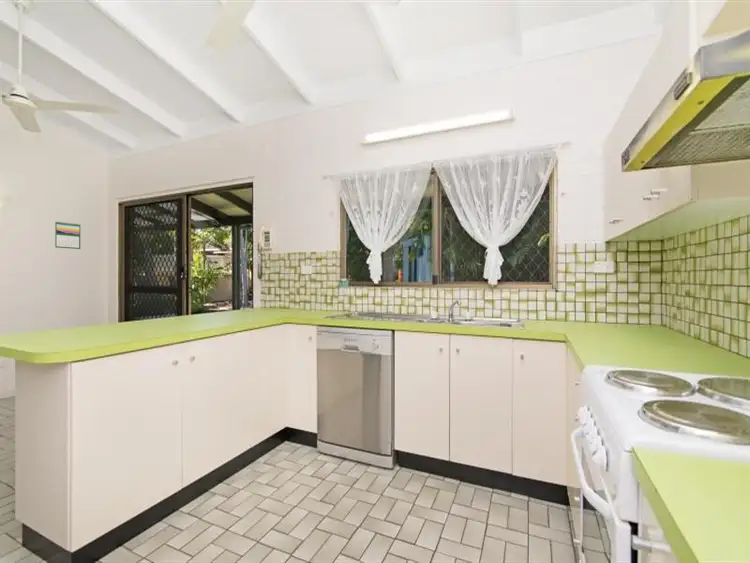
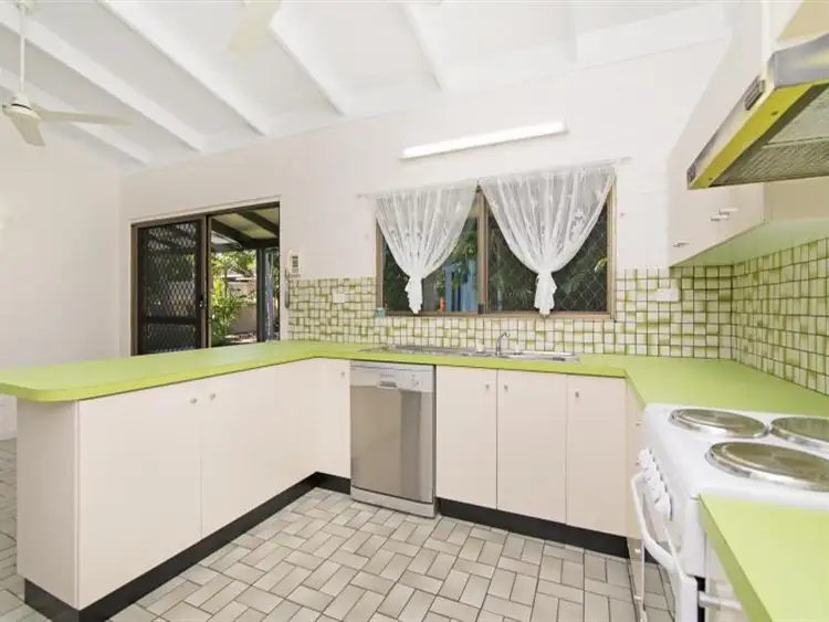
- calendar (68, 235)
